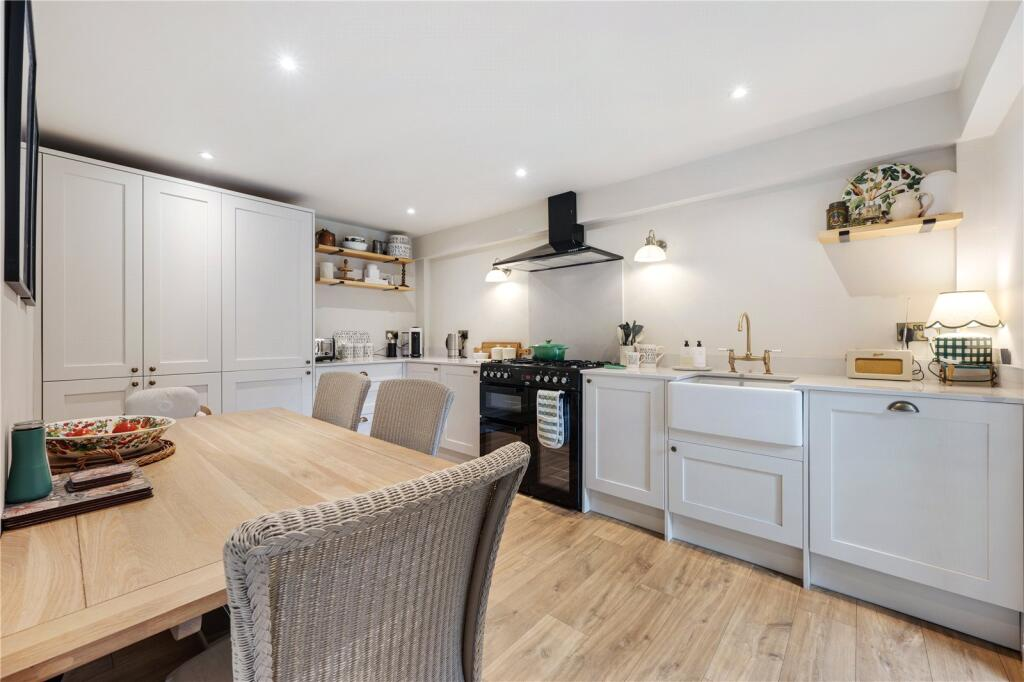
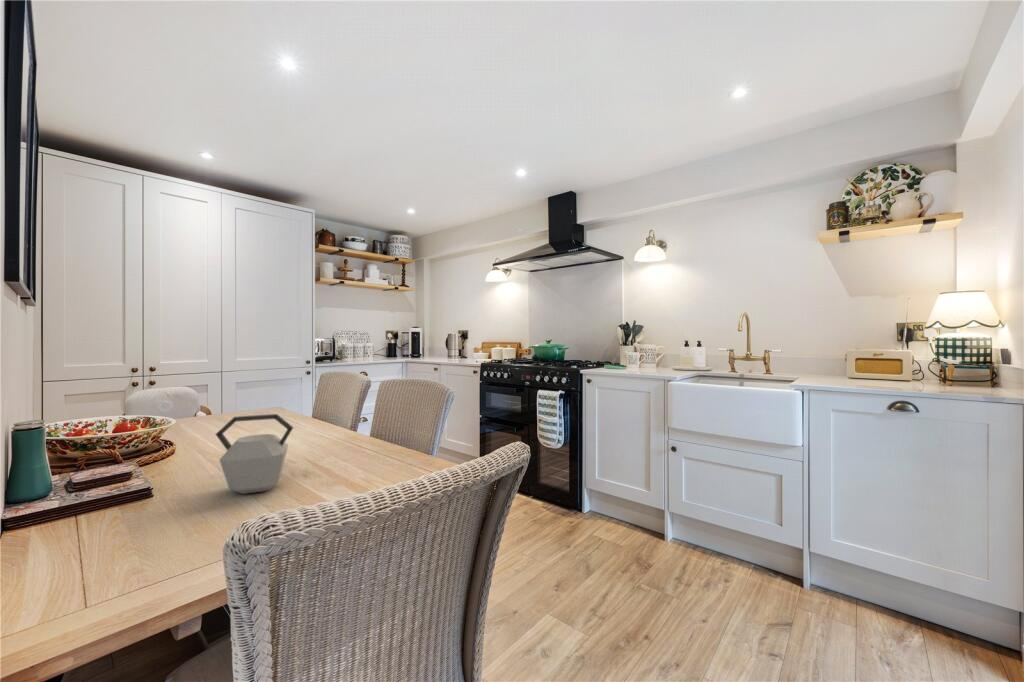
+ kettle (261, 445)
